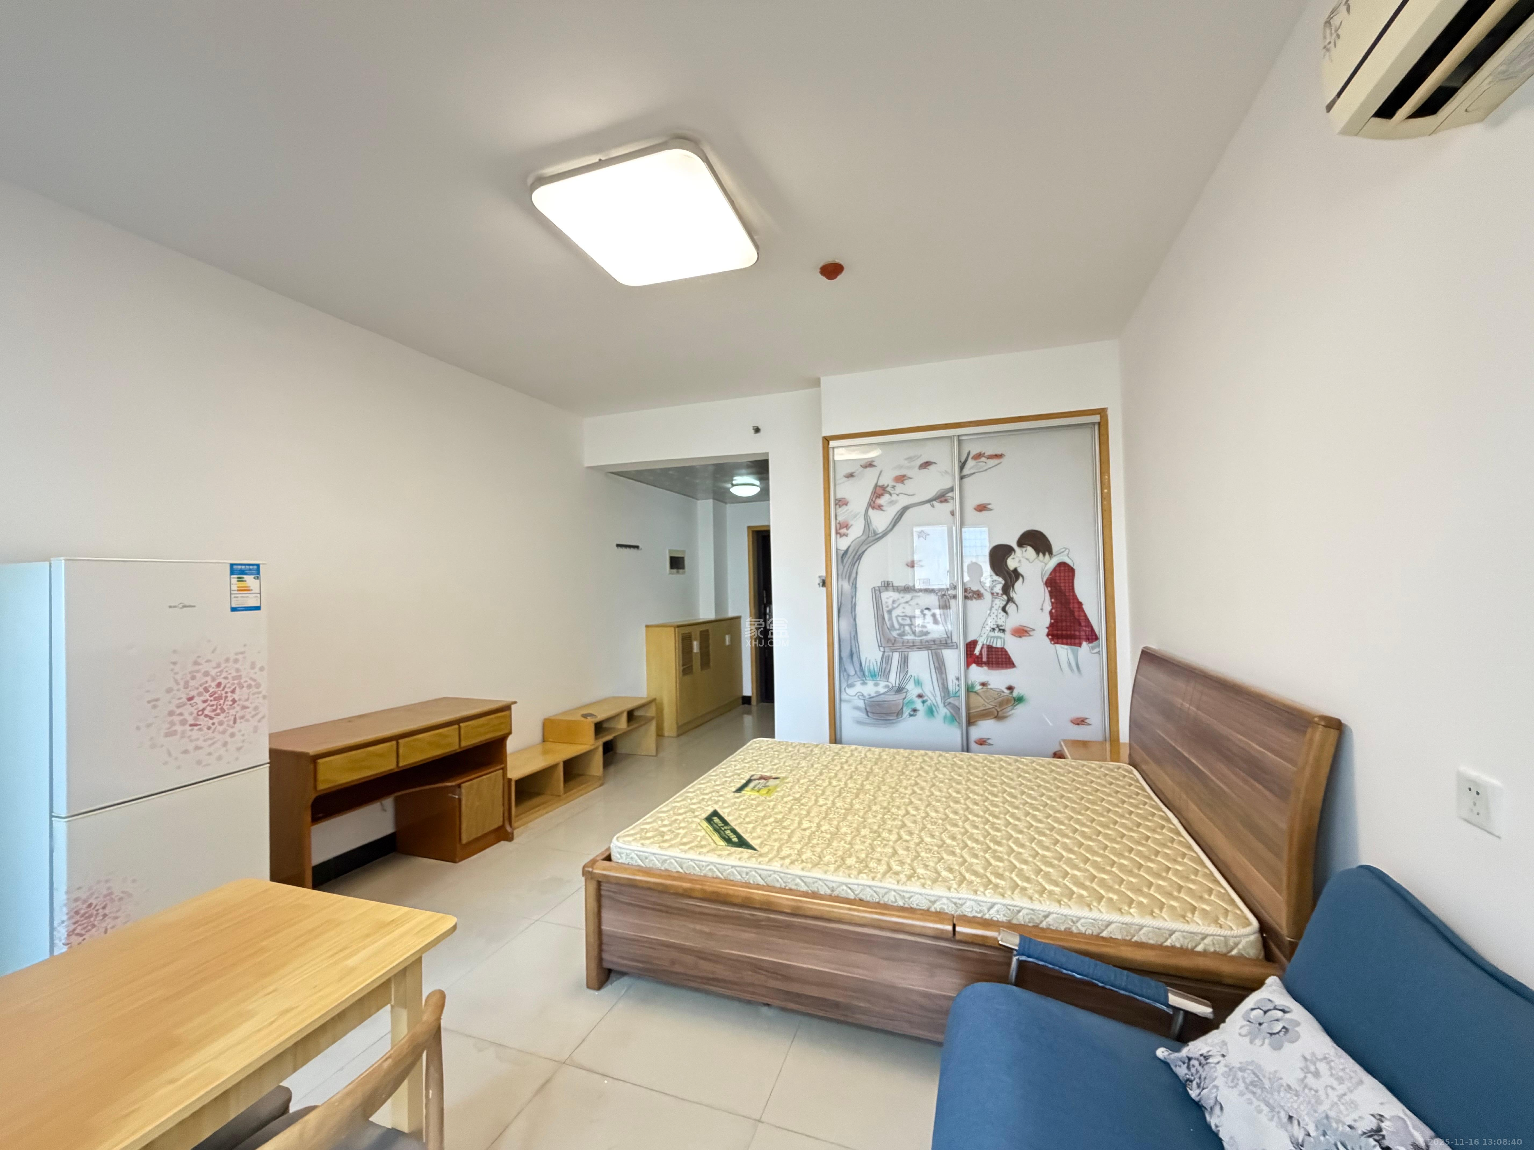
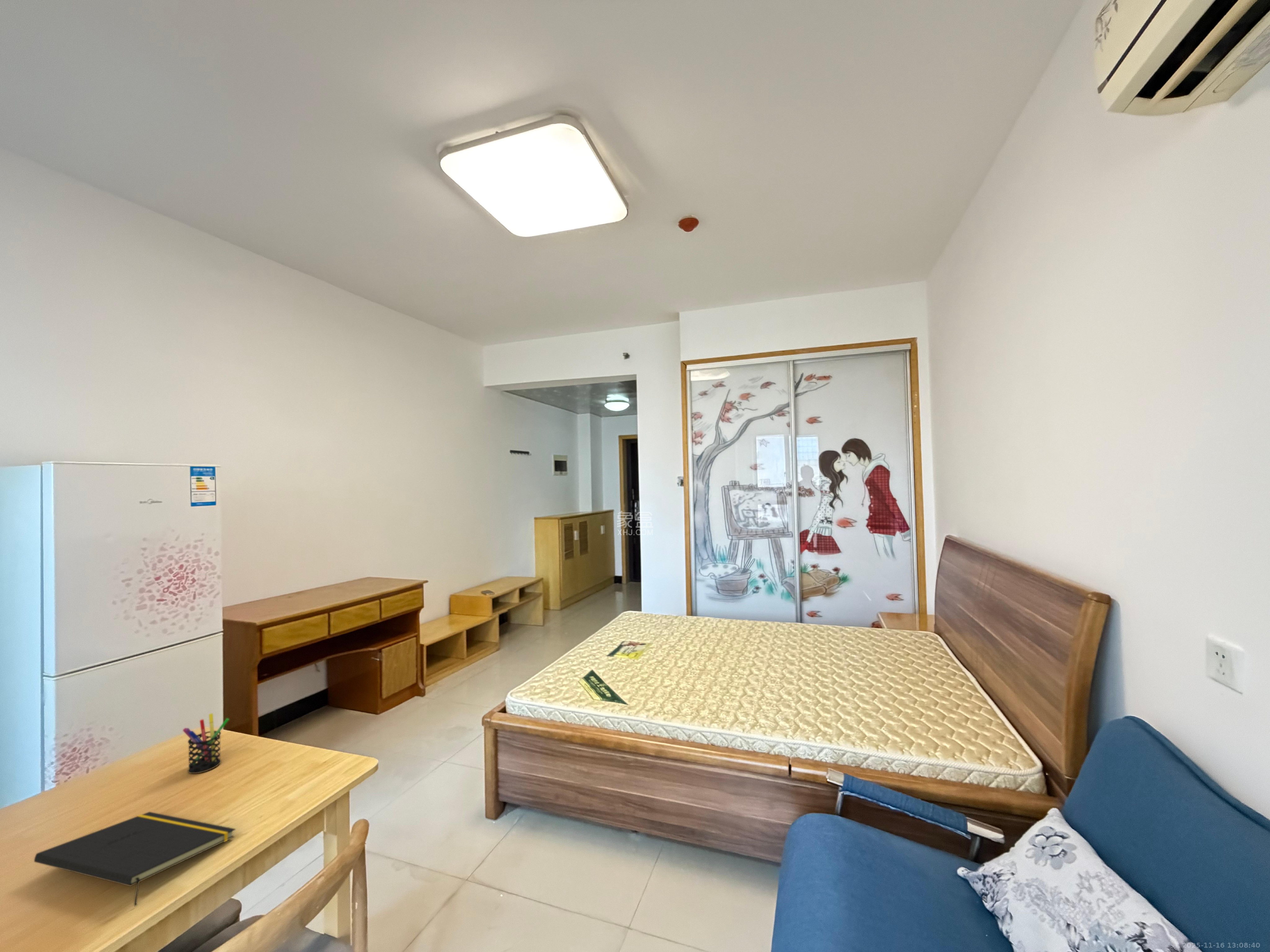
+ pen holder (208, 740)
+ notepad (140, 844)
